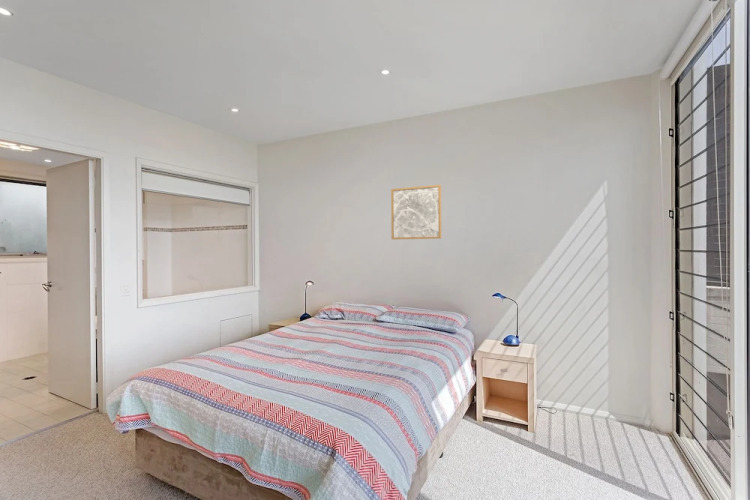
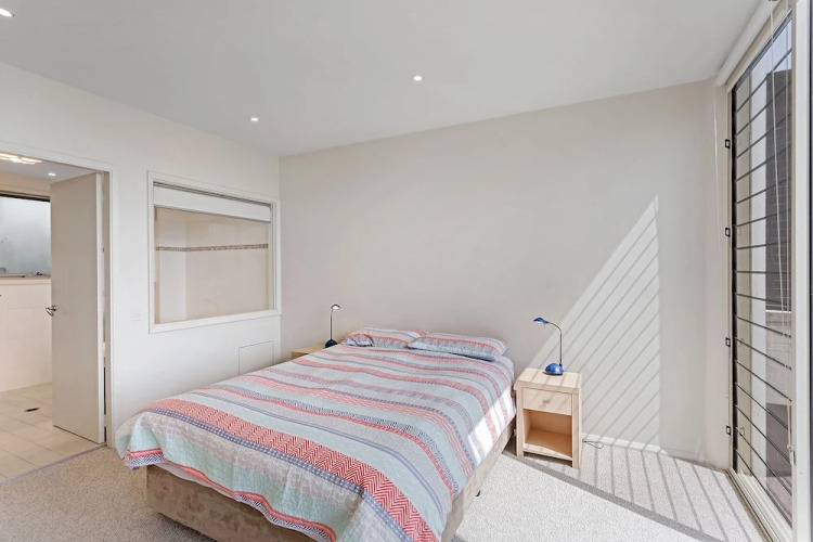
- wall art (415, 213)
